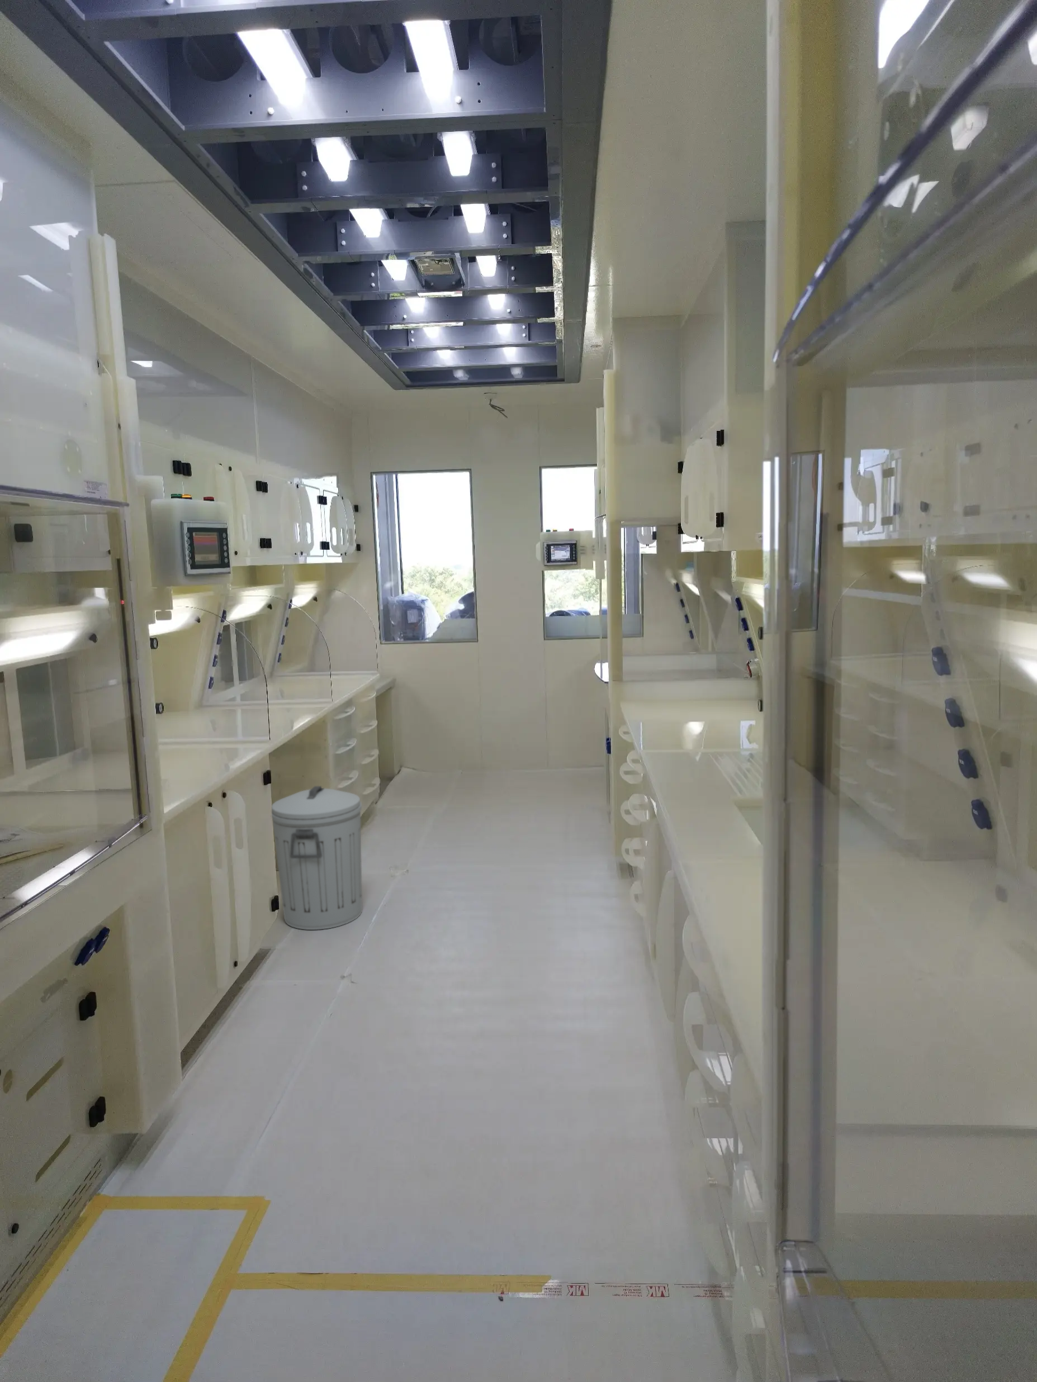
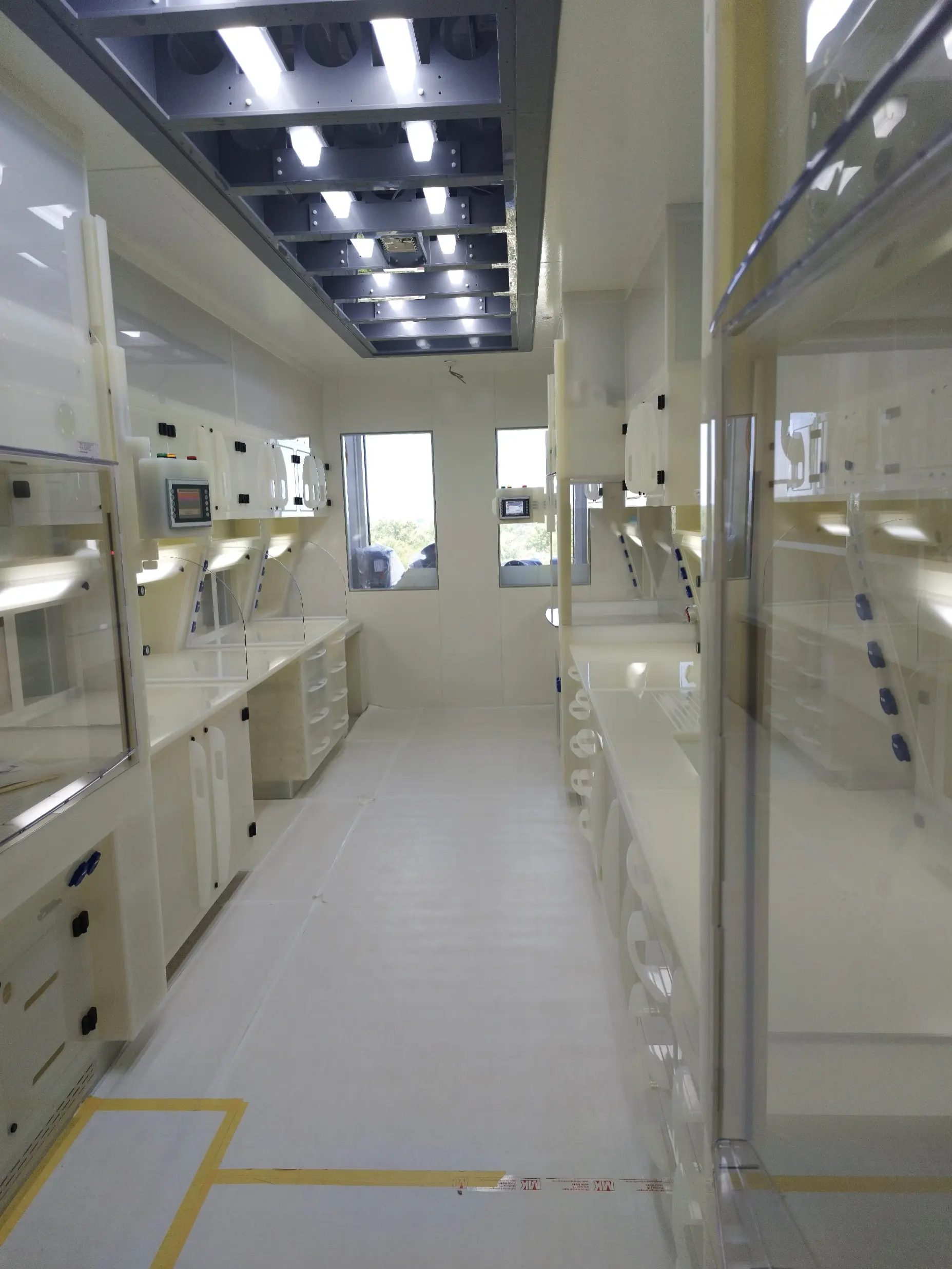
- trash can (319, 852)
